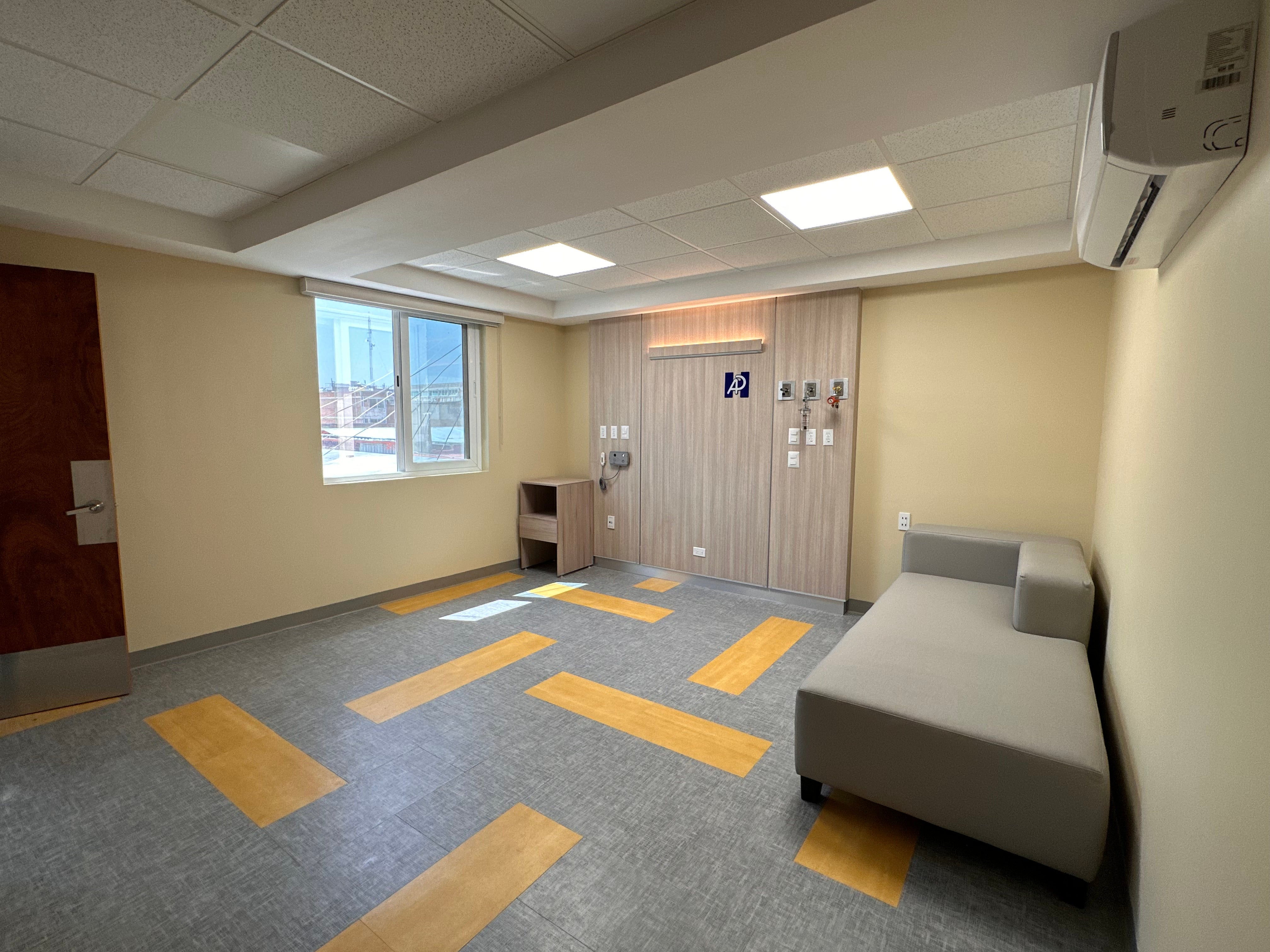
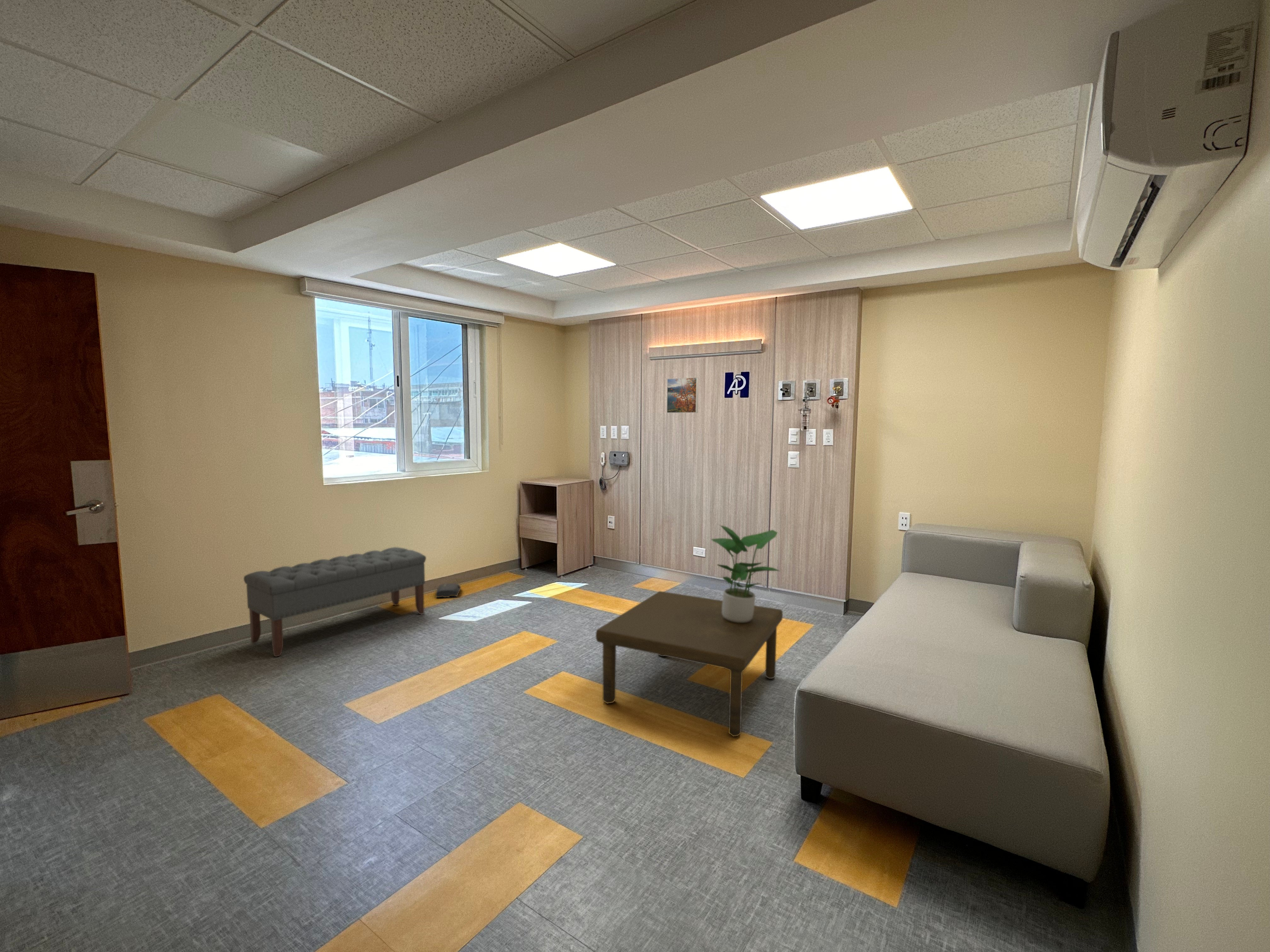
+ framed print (682, 395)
+ potted plant (743, 574)
+ bench (343, 594)
+ coffee table (694, 654)
+ bag (448, 590)
